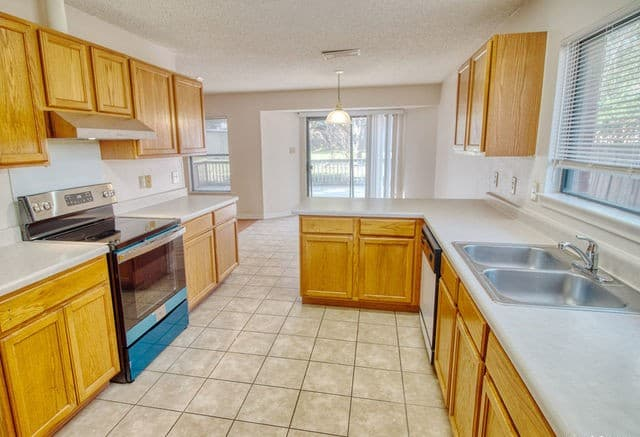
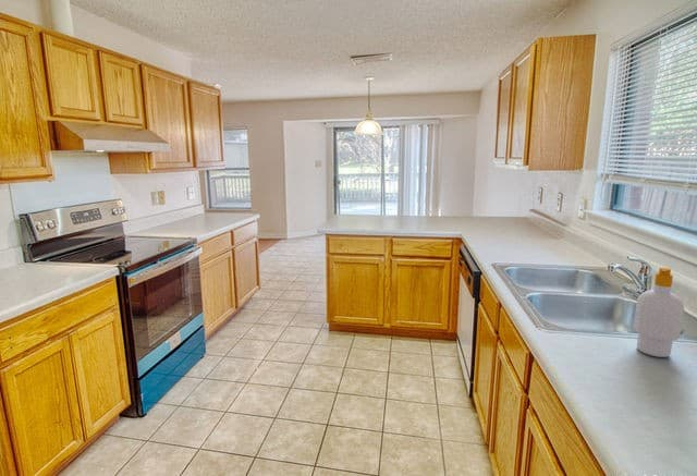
+ soap bottle (659, 310)
